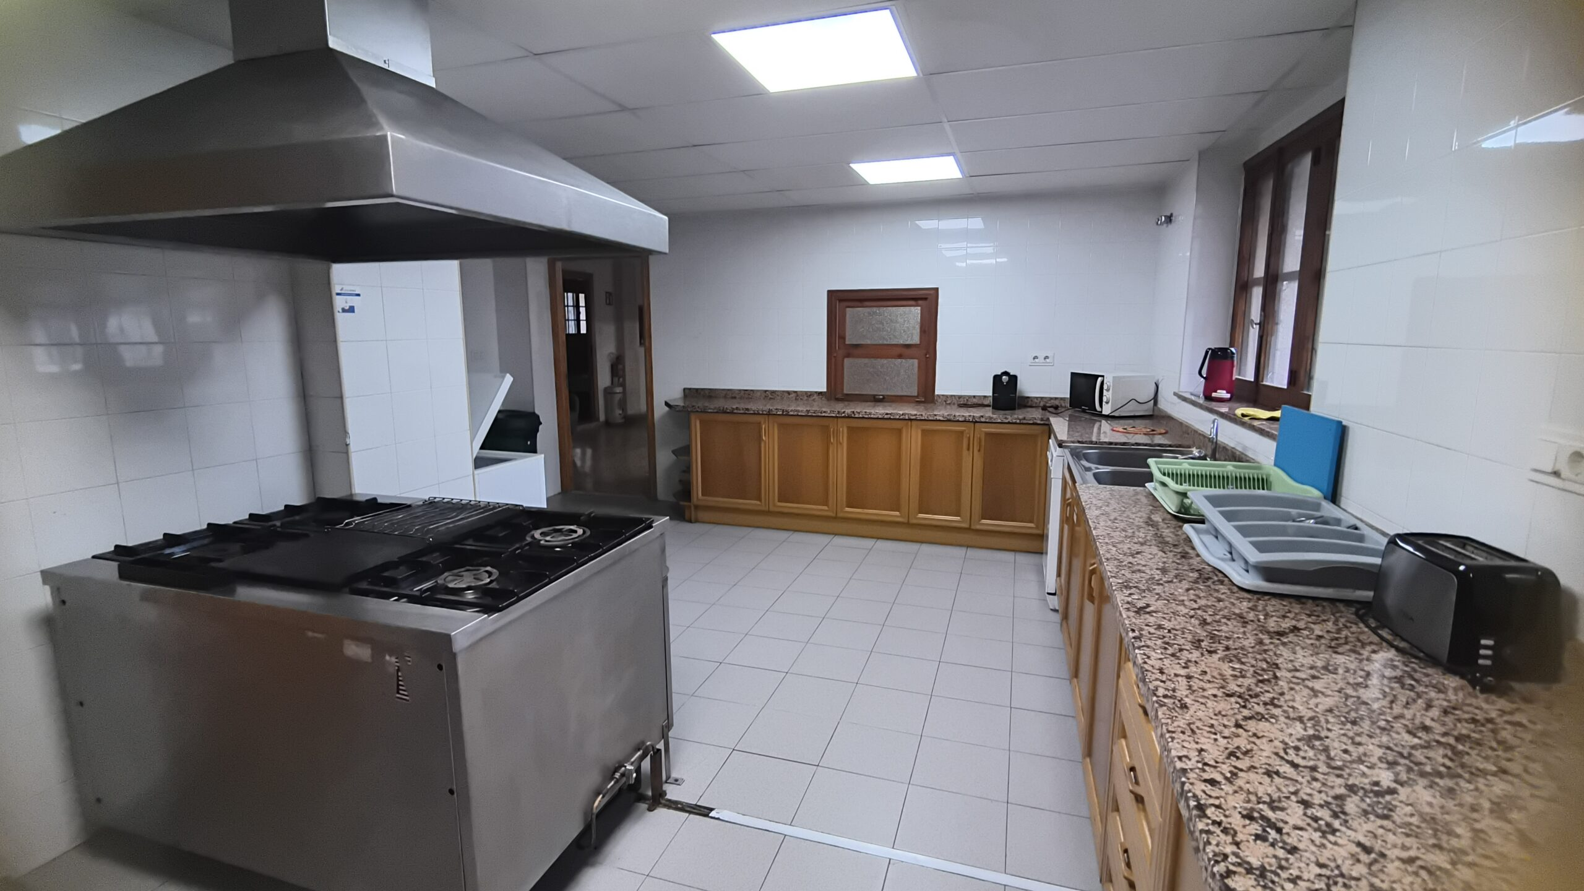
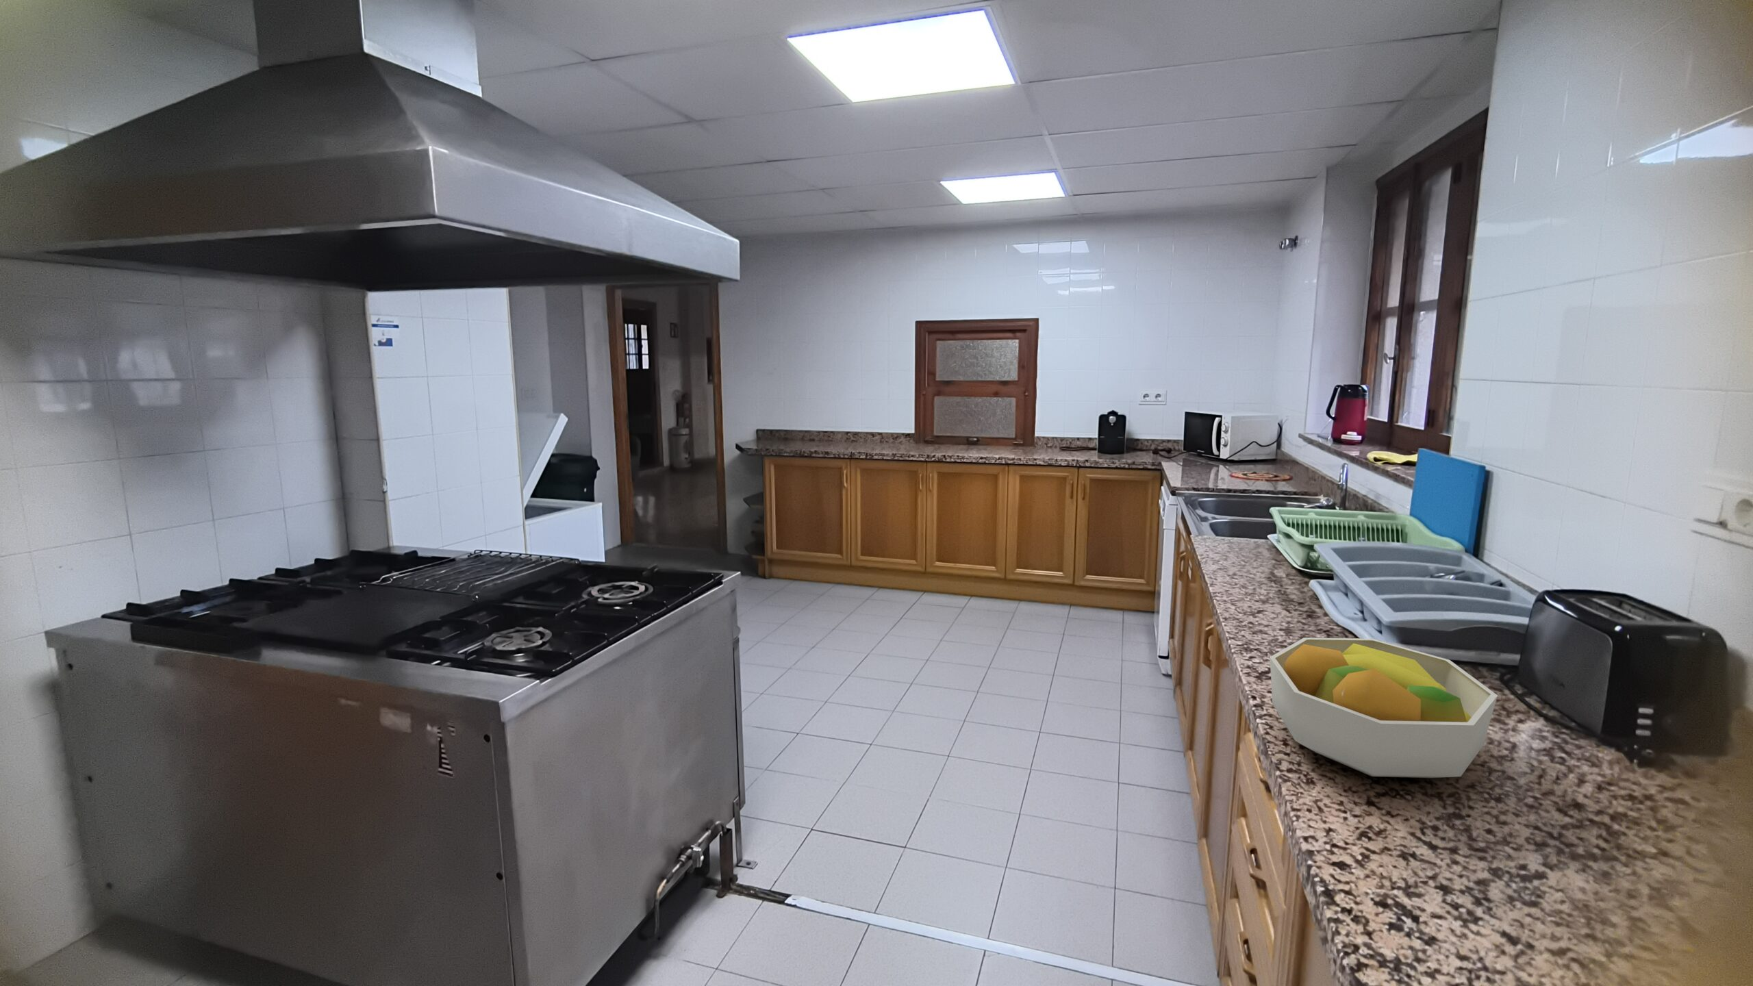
+ fruit bowl (1374, 692)
